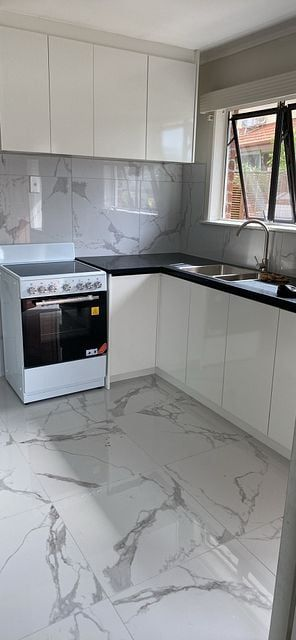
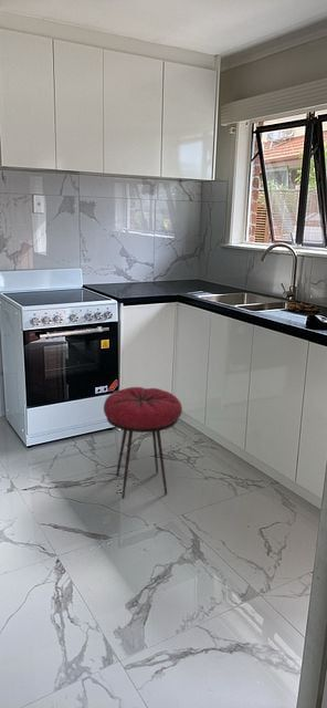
+ stool (141, 431)
